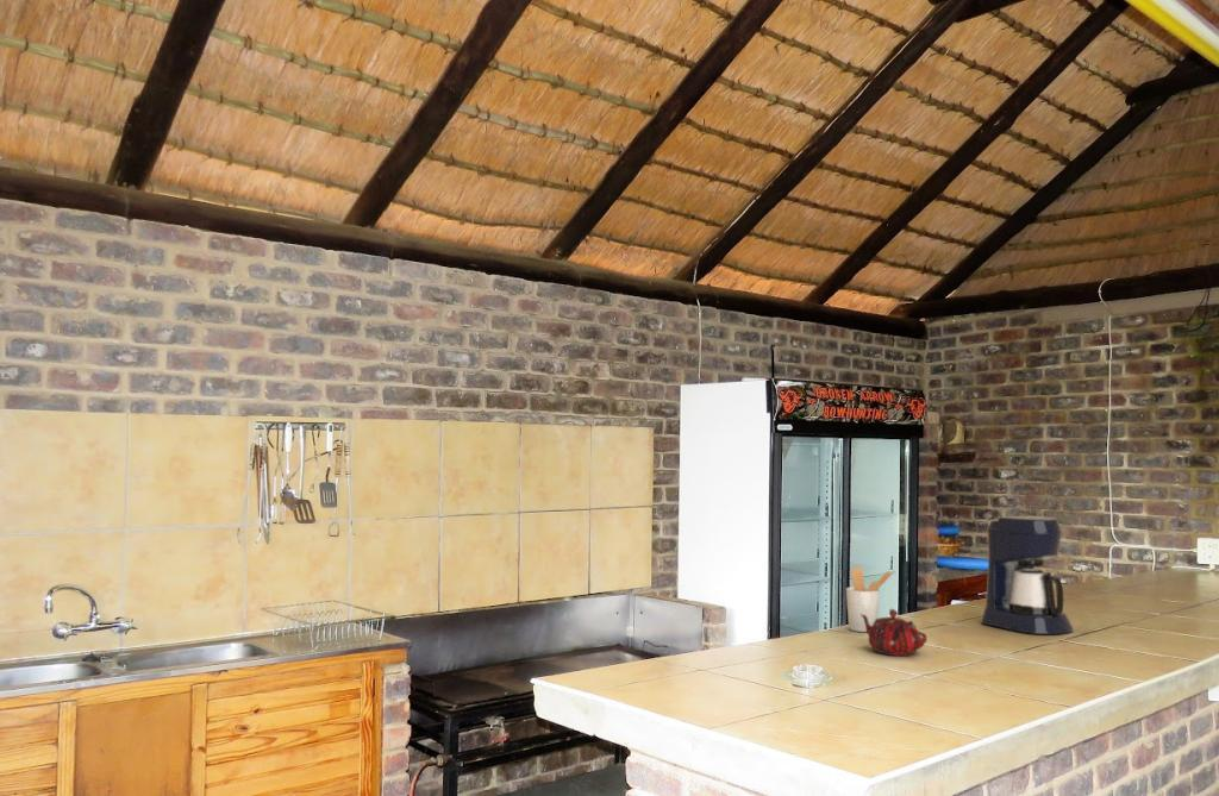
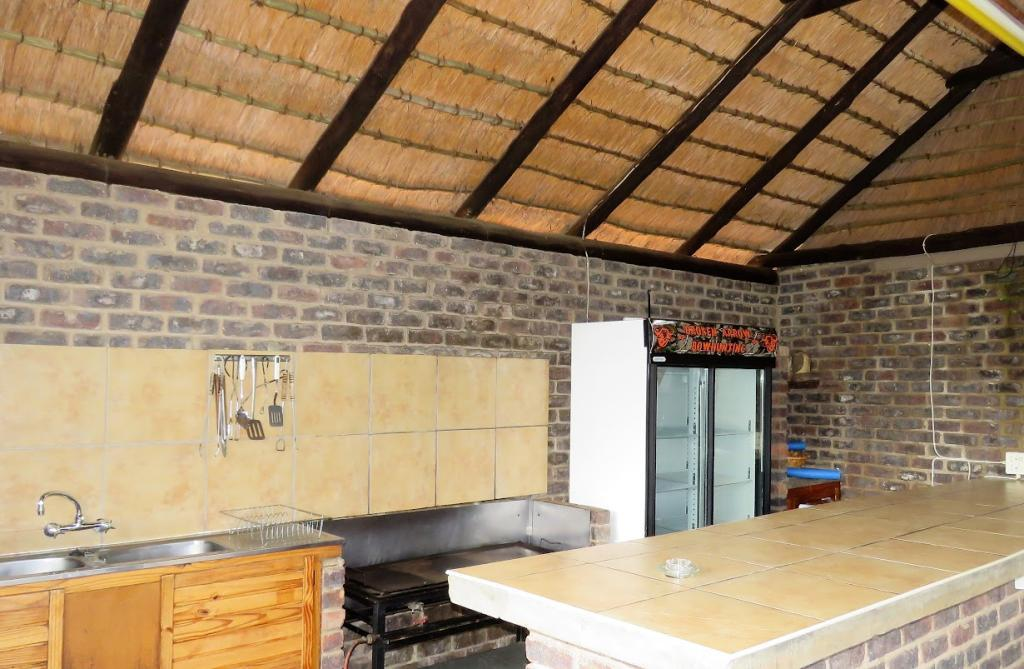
- teapot (892, 631)
- utensil holder (870, 598)
- coffee maker (1026, 571)
